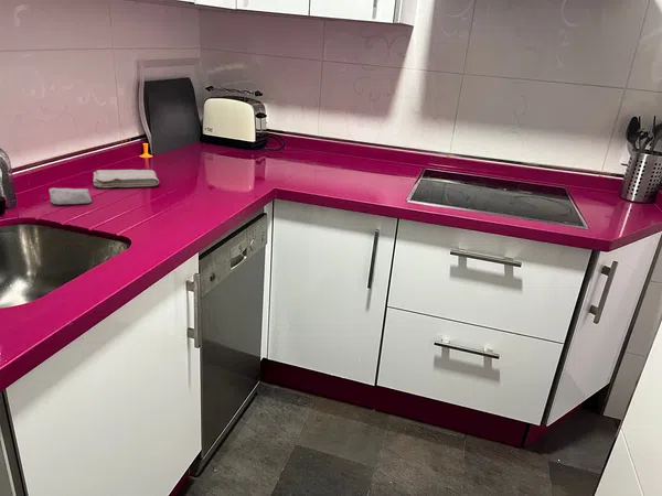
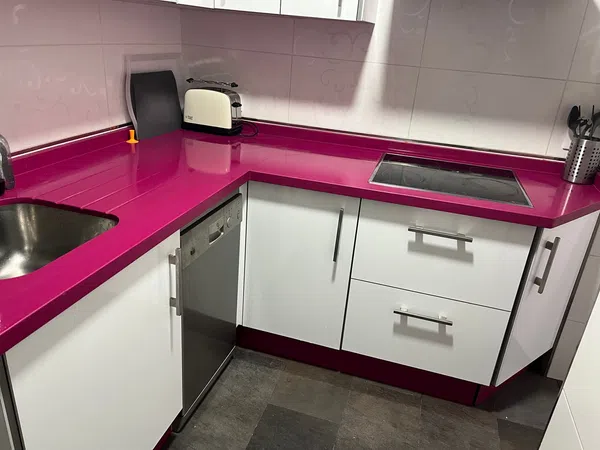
- soap bar (70, 194)
- washcloth (126, 177)
